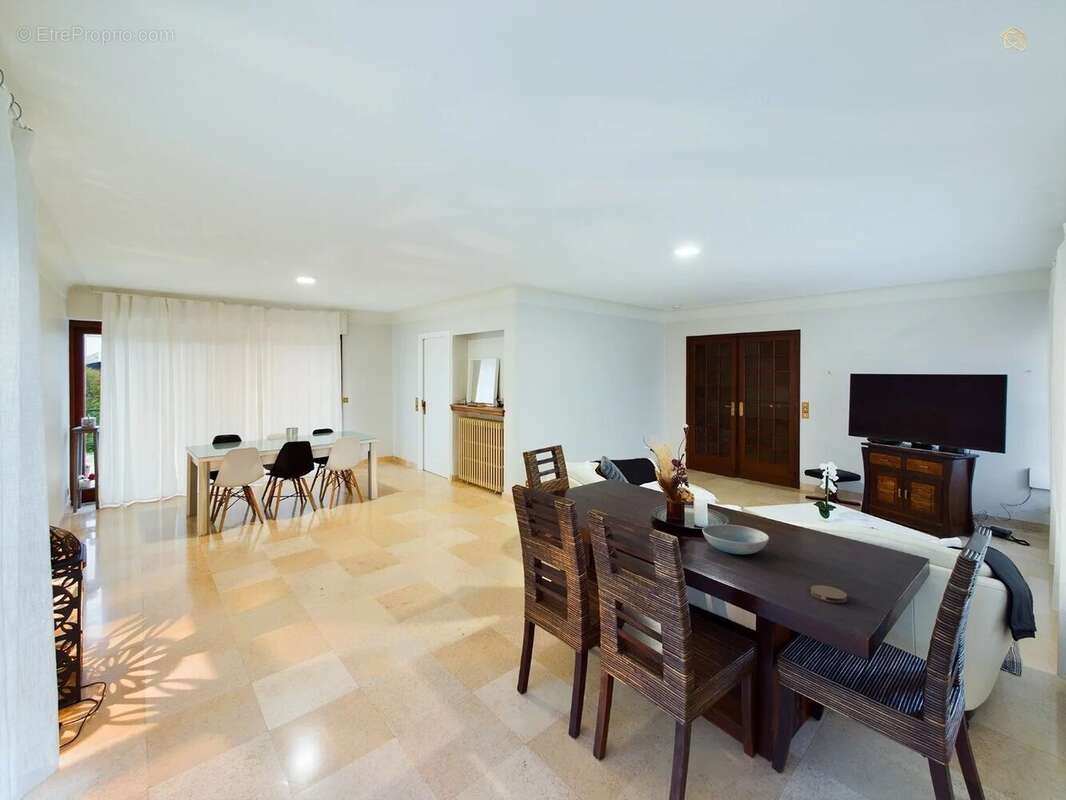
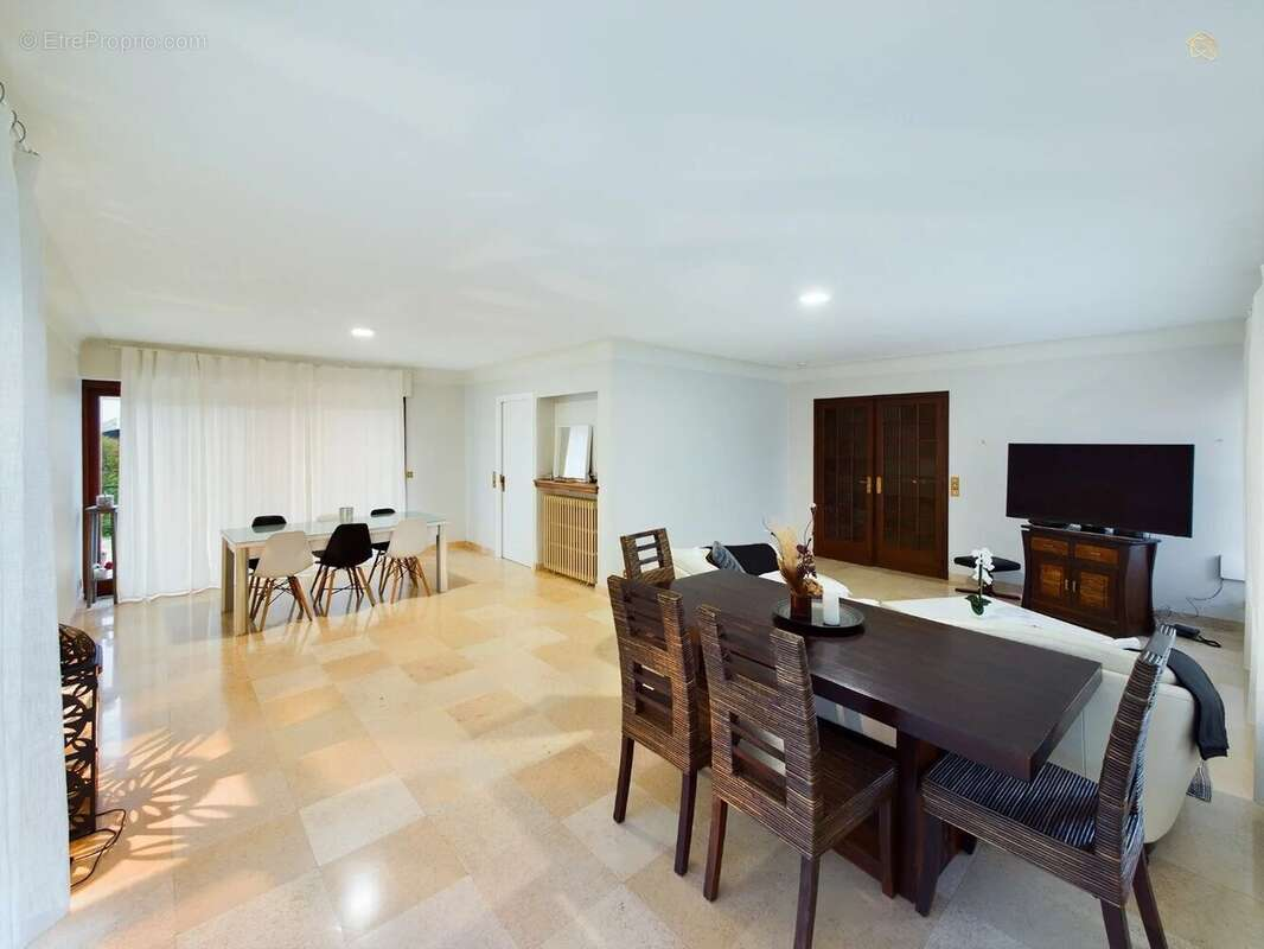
- dish (734, 541)
- coaster (828, 593)
